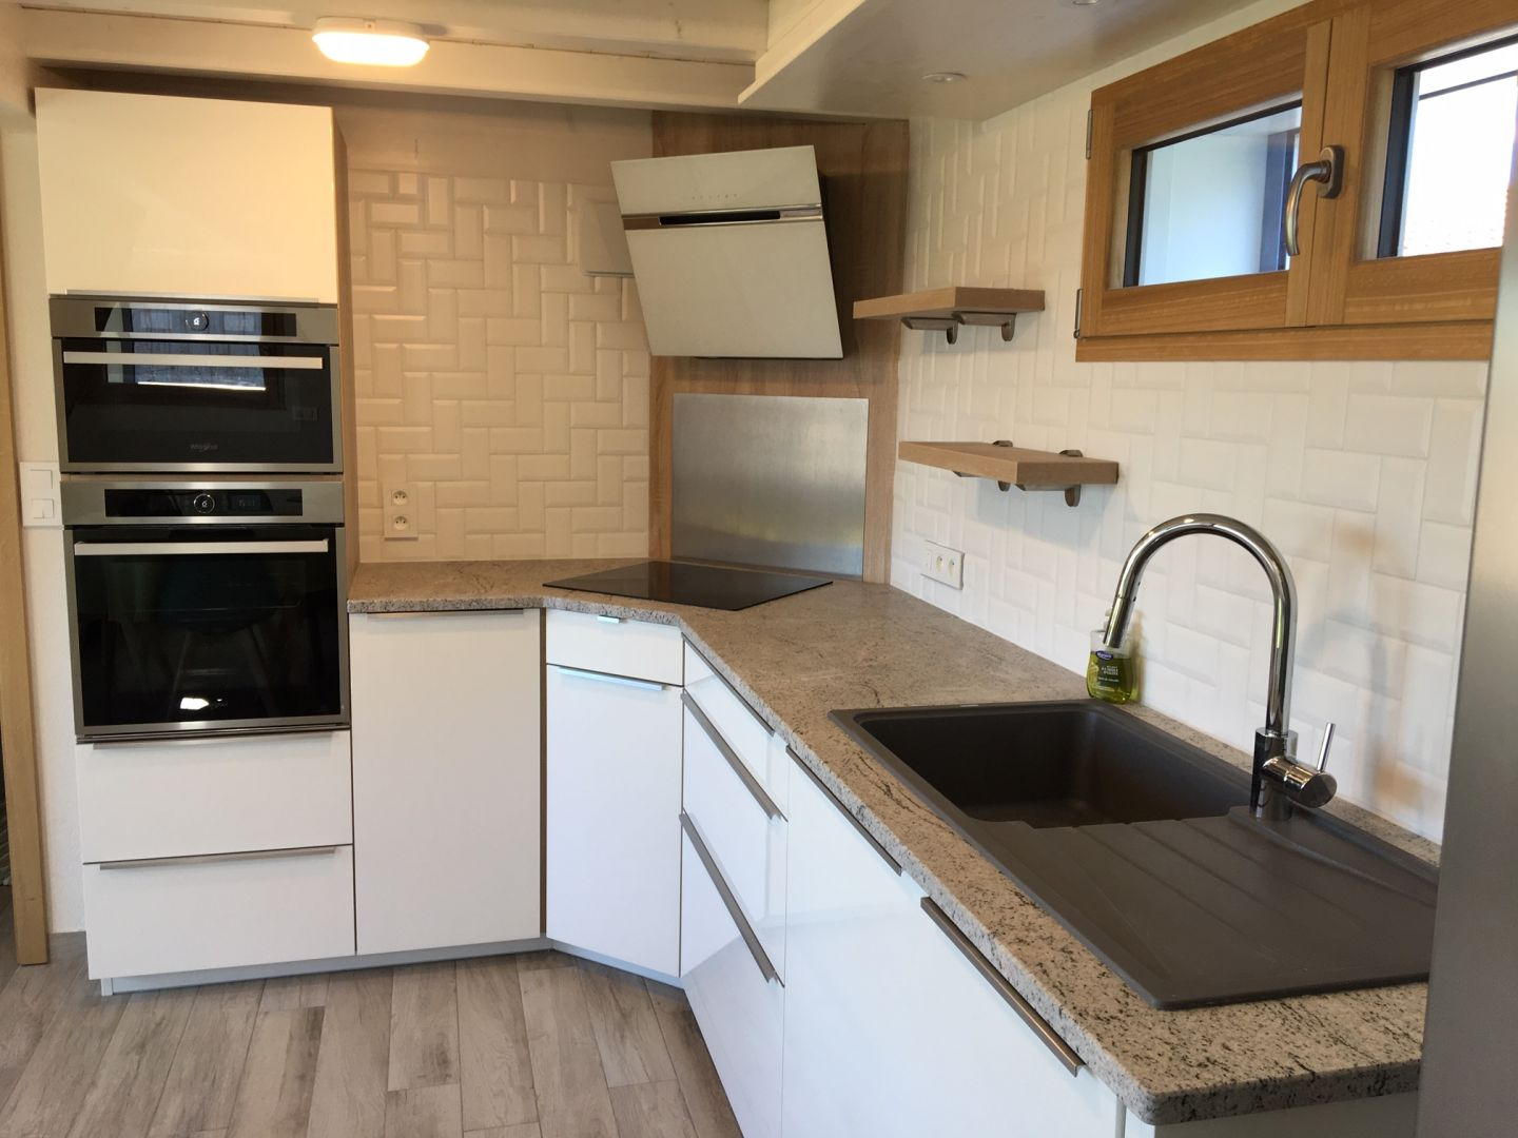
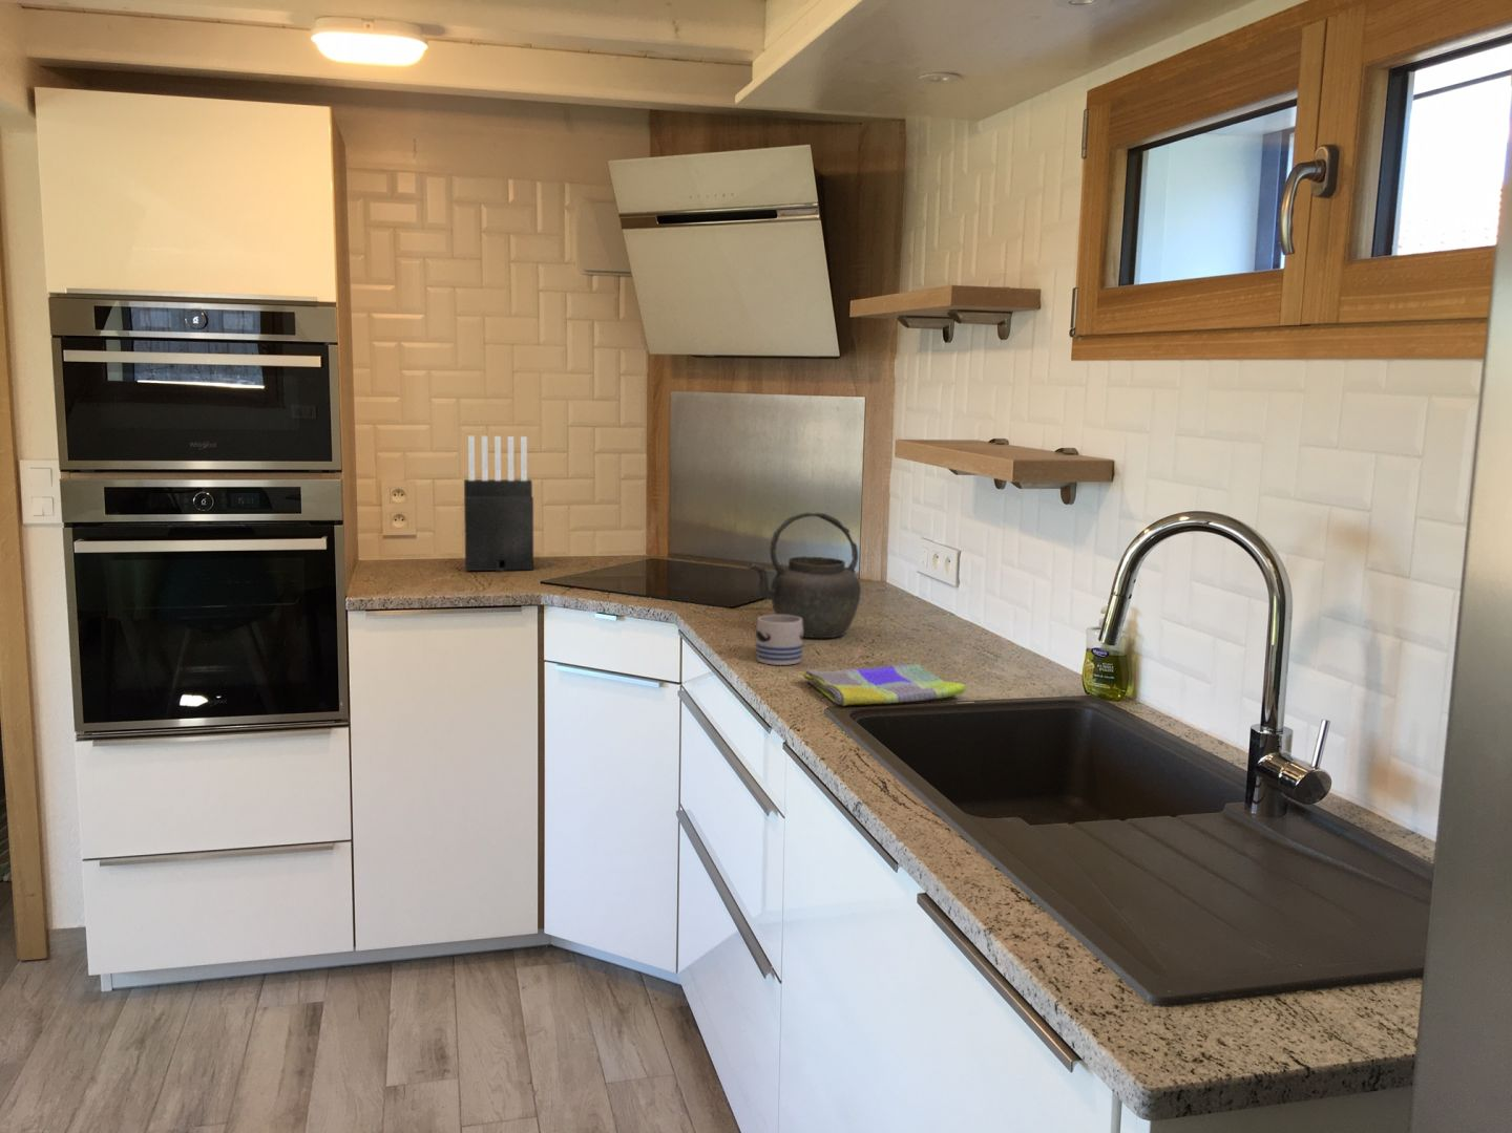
+ knife block (498, 502)
+ kettle (804, 572)
+ dish towel (881, 683)
+ mug (777, 637)
